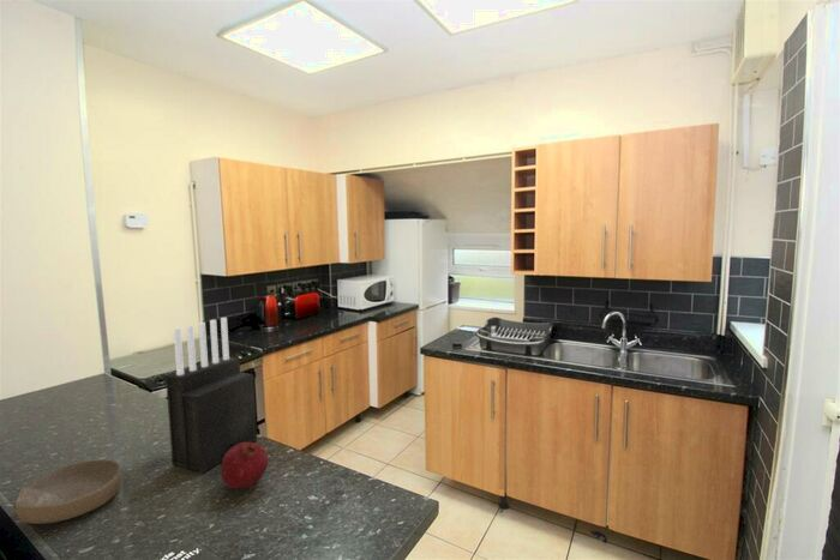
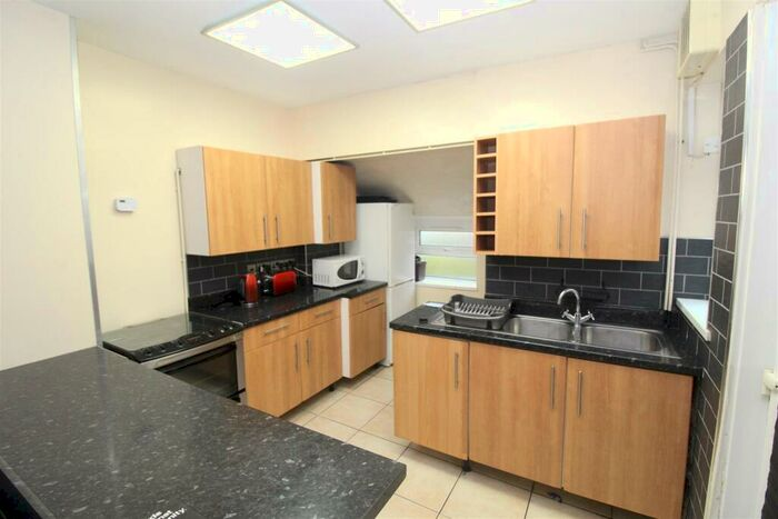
- fruit (244, 464)
- knife block (216, 389)
- bowl (72, 490)
